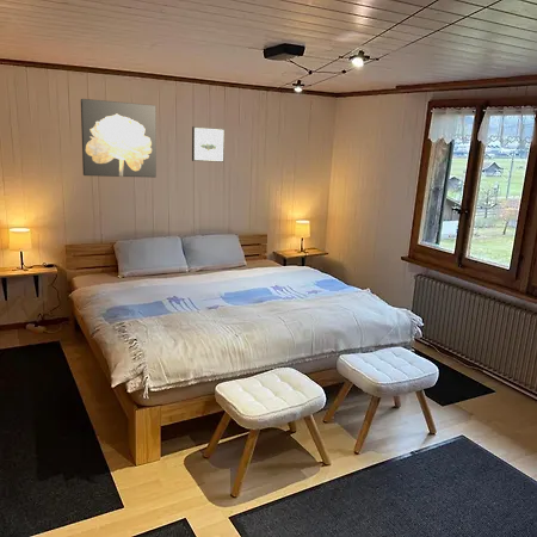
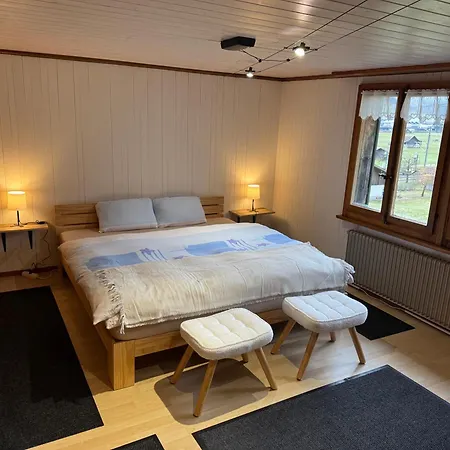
- wall art (208, 144)
- wall art (119, 140)
